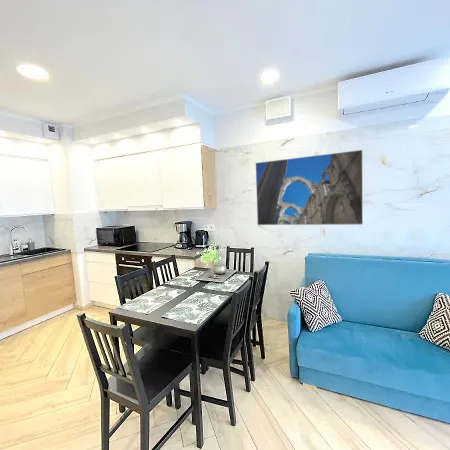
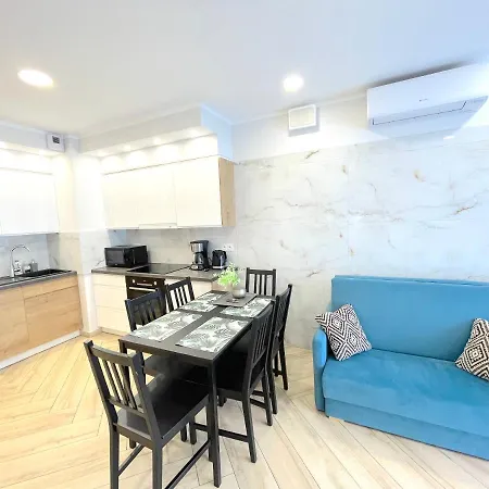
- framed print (304, 191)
